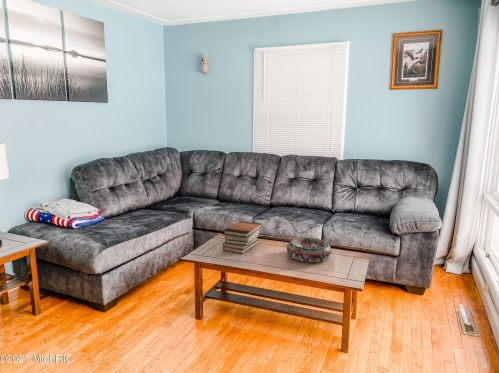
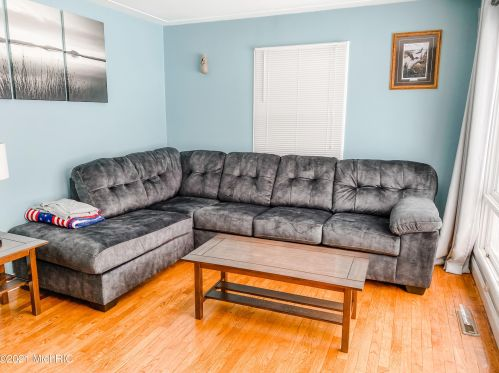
- book stack (242, 236)
- decorative bowl (308, 249)
